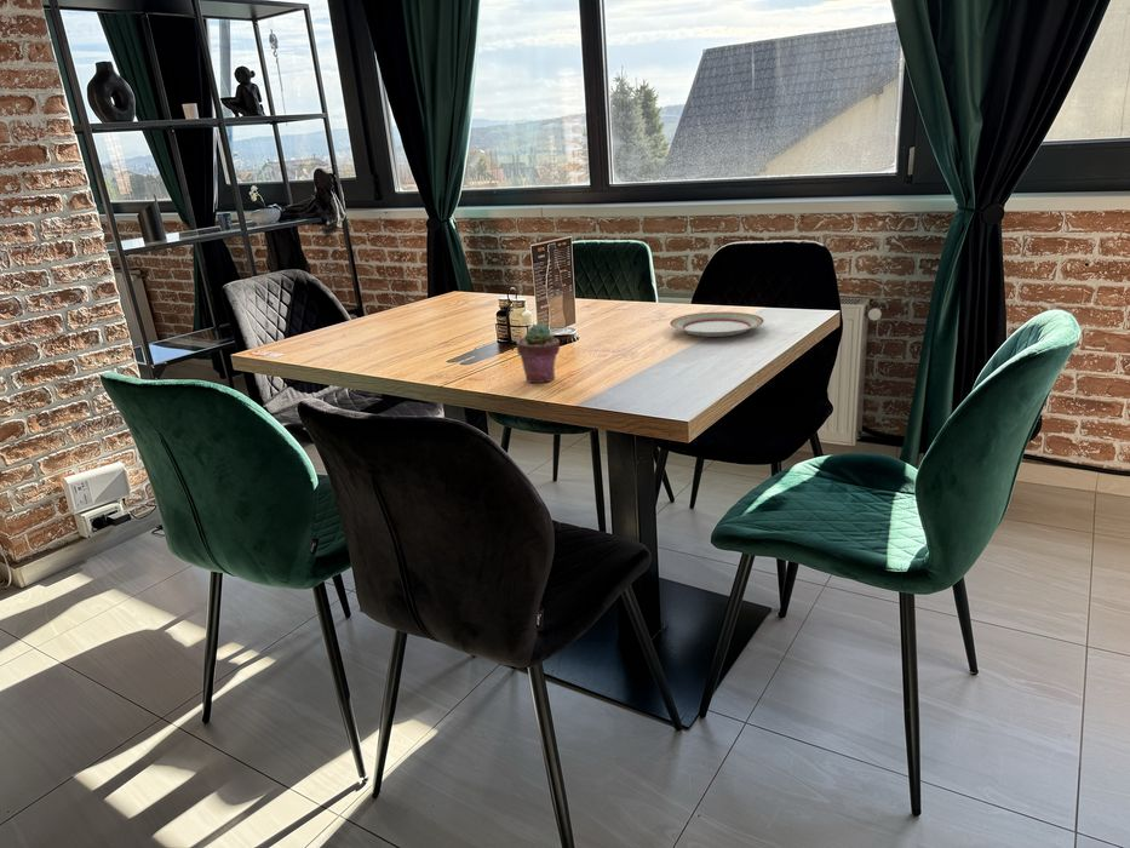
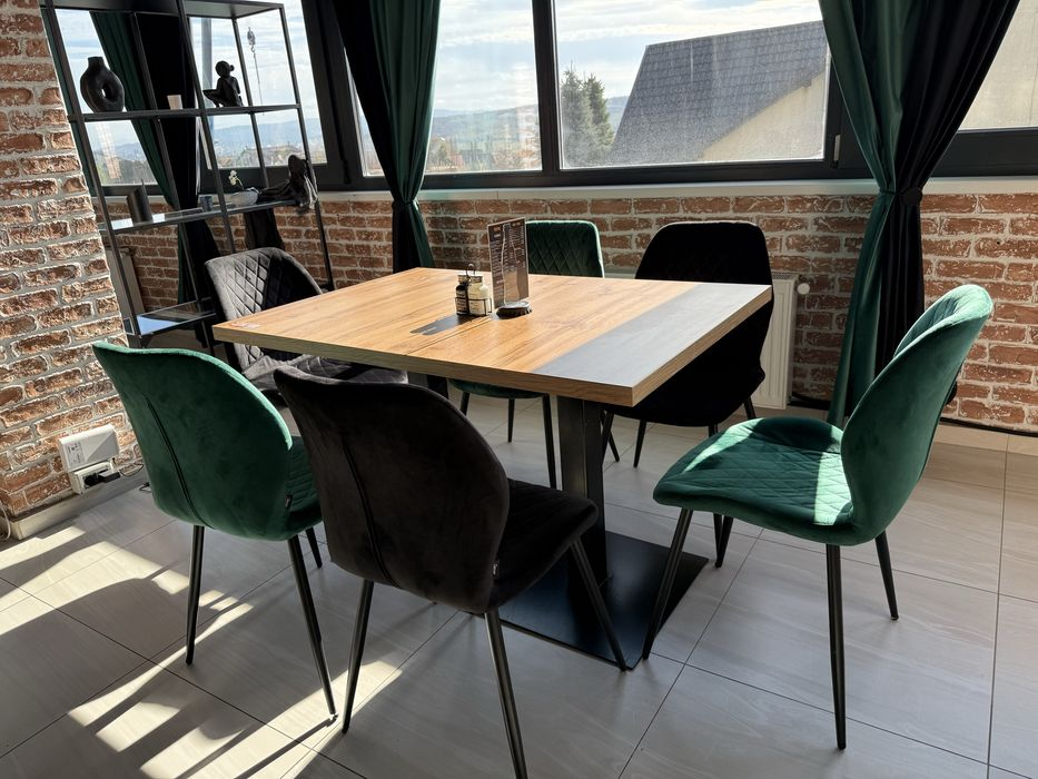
- plate (716, 325)
- potted succulent (538, 351)
